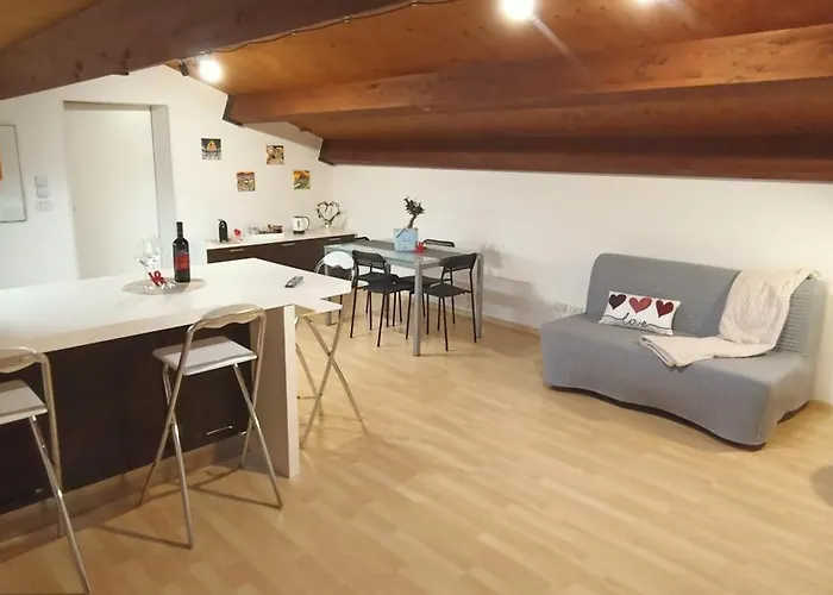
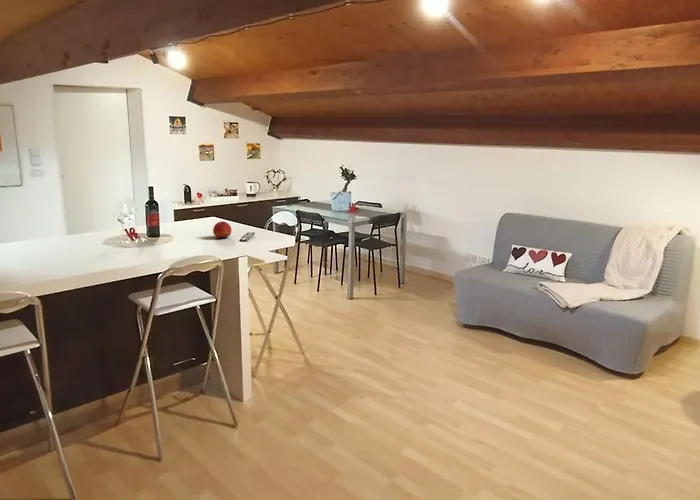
+ fruit (222, 229)
